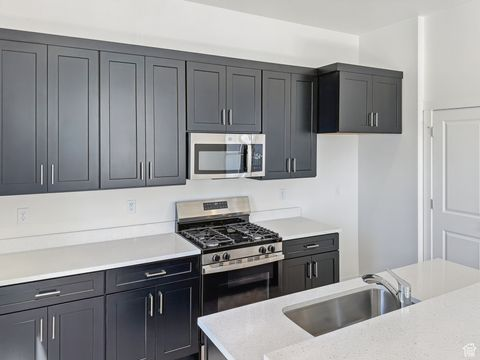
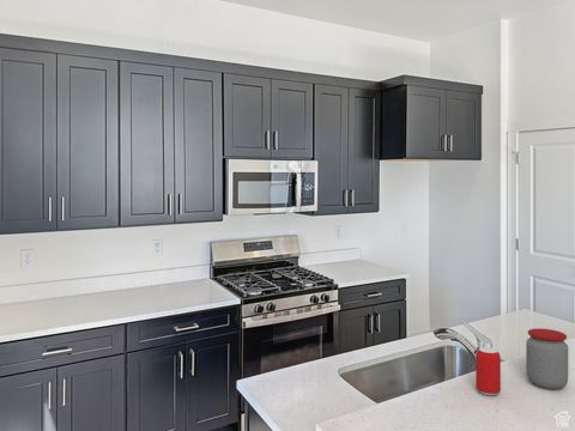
+ jar (546, 358)
+ beverage can (488, 370)
